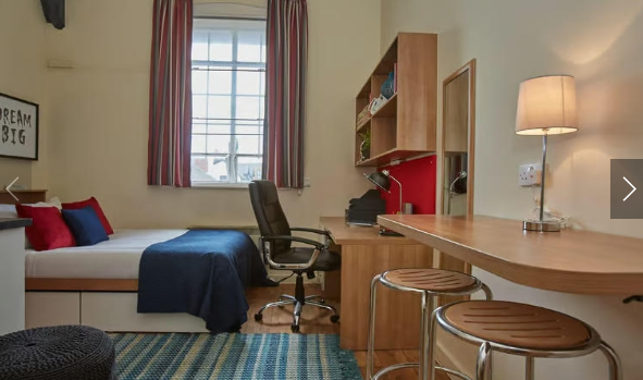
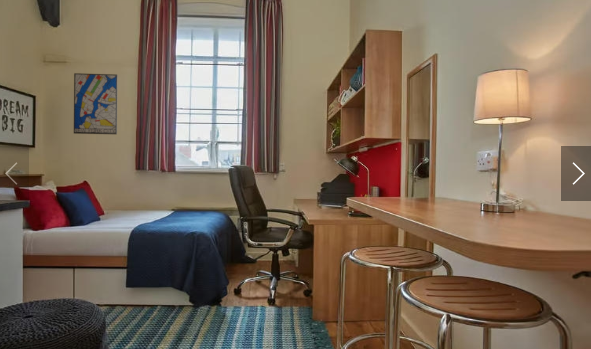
+ wall art (95, 104)
